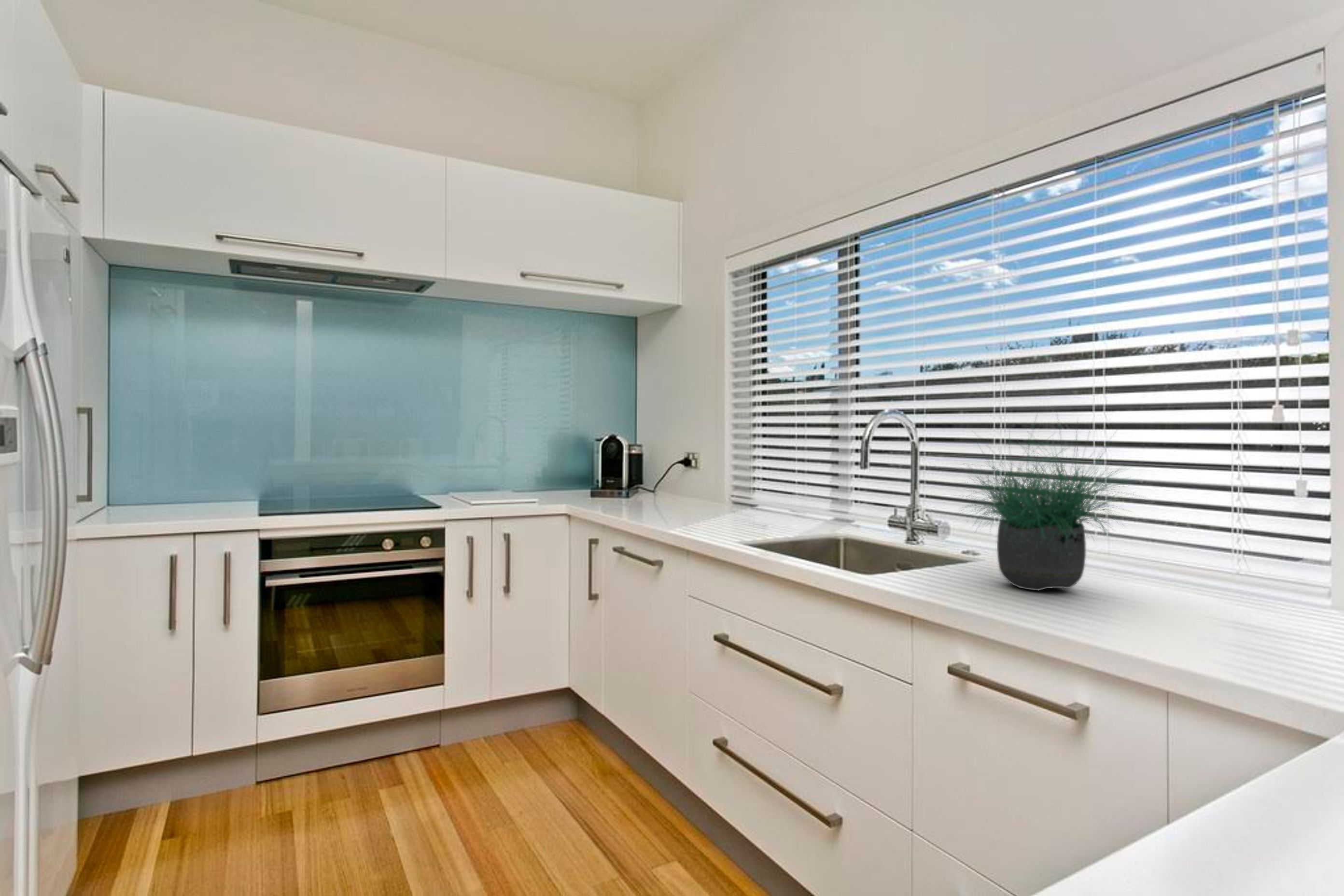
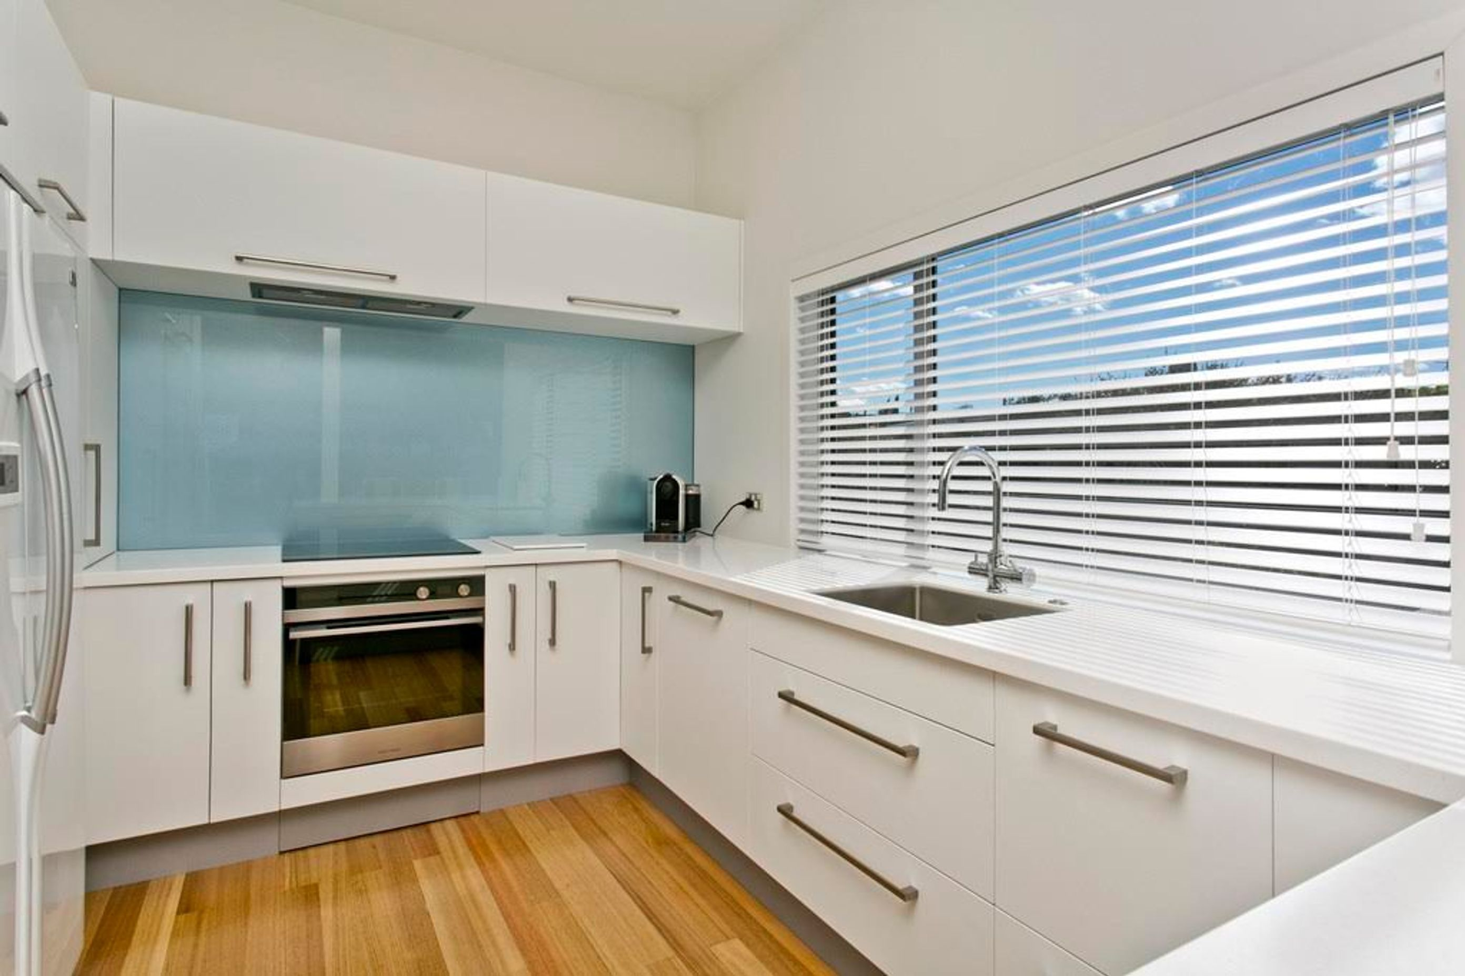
- potted plant (1039, 496)
